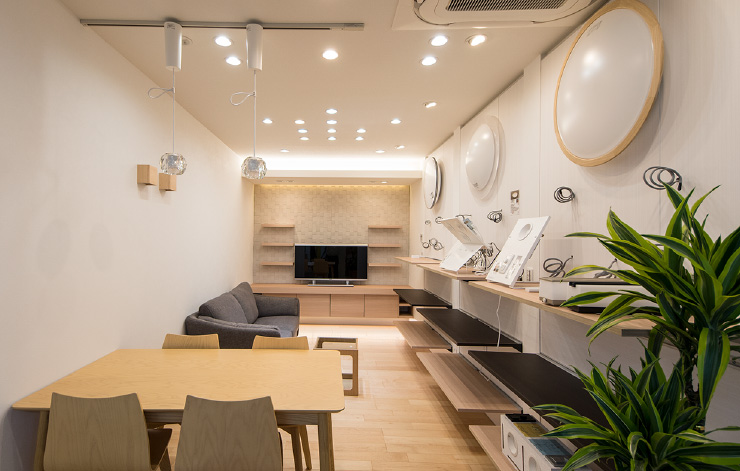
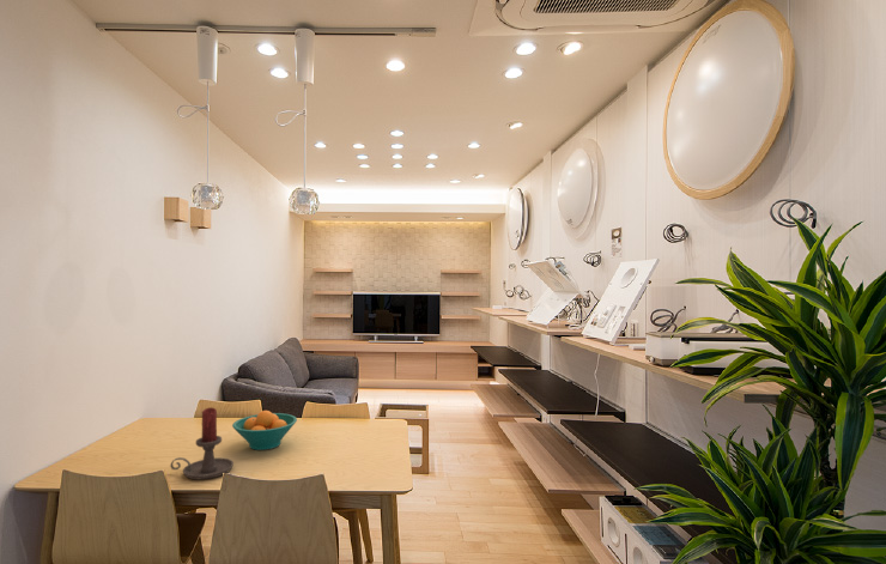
+ candle holder (201, 439)
+ fruit bowl (265, 427)
